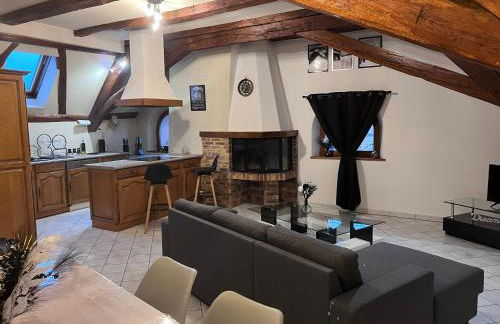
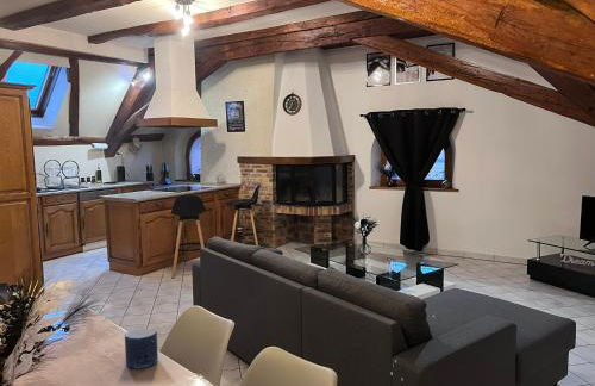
+ candle (140, 347)
